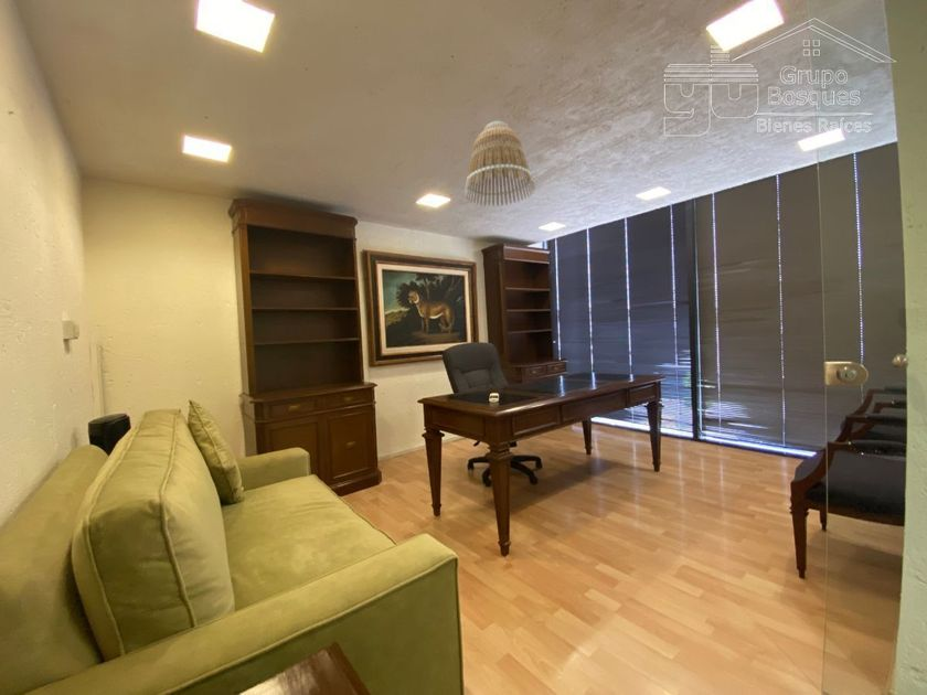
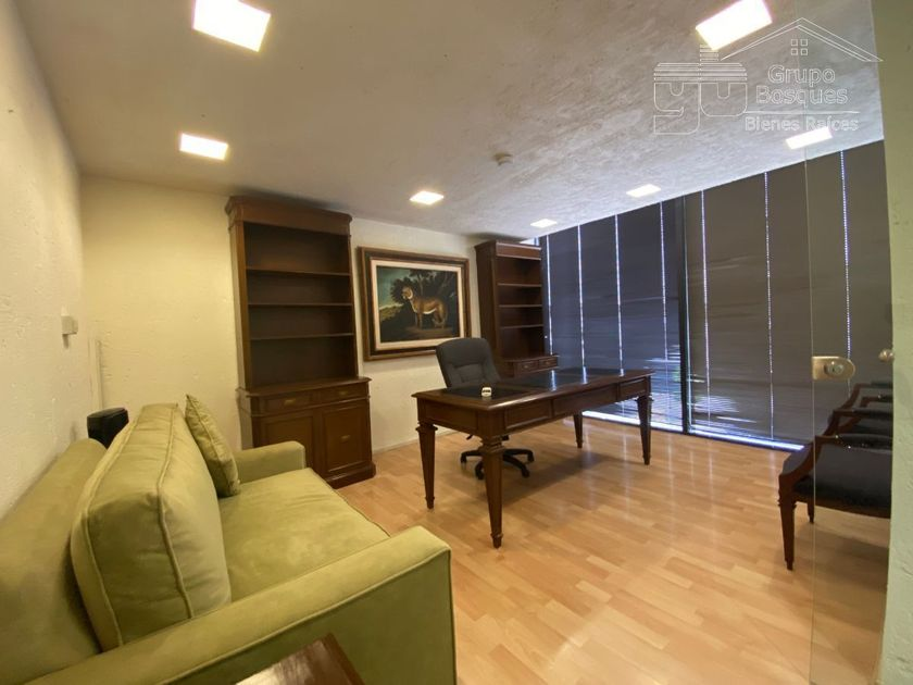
- lamp shade (497, 159)
